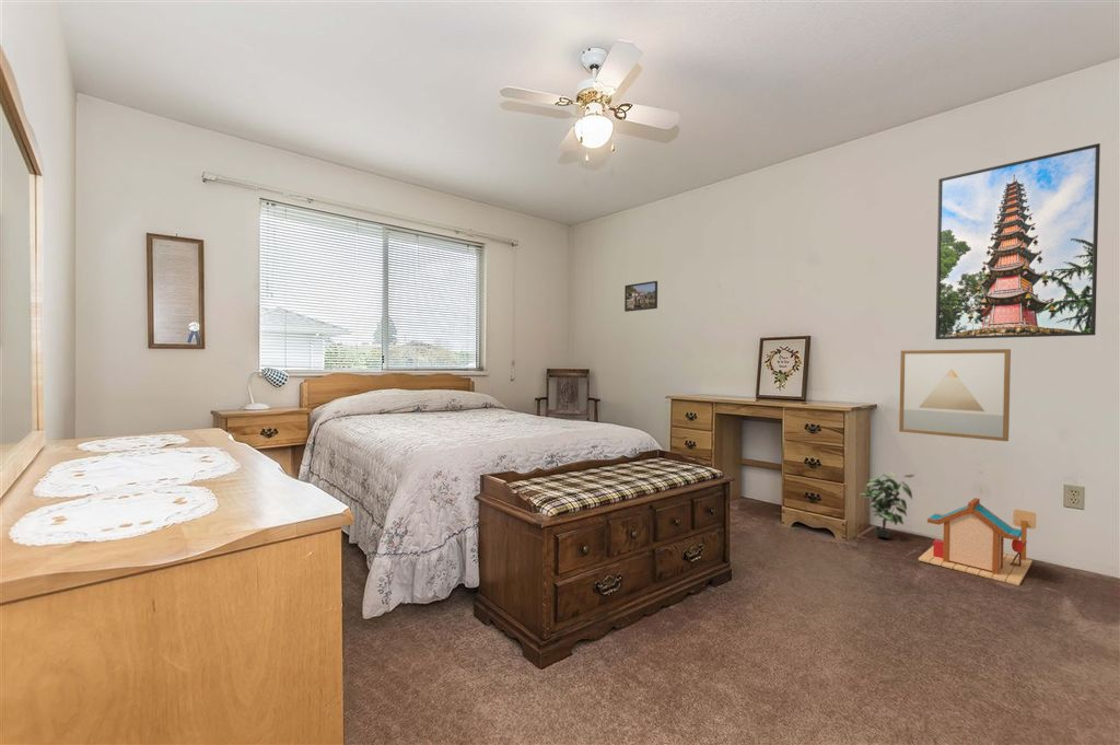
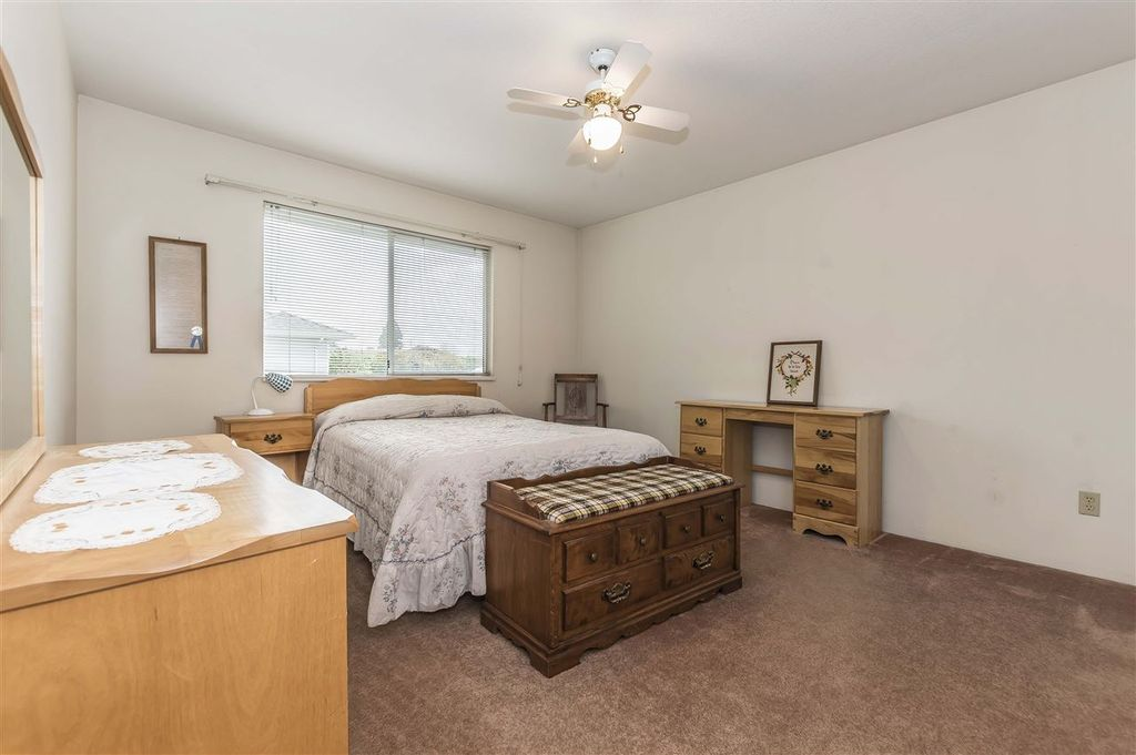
- wall art (952, 393)
- toy house (977, 529)
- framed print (1010, 249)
- potted plant (887, 503)
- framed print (640, 296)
